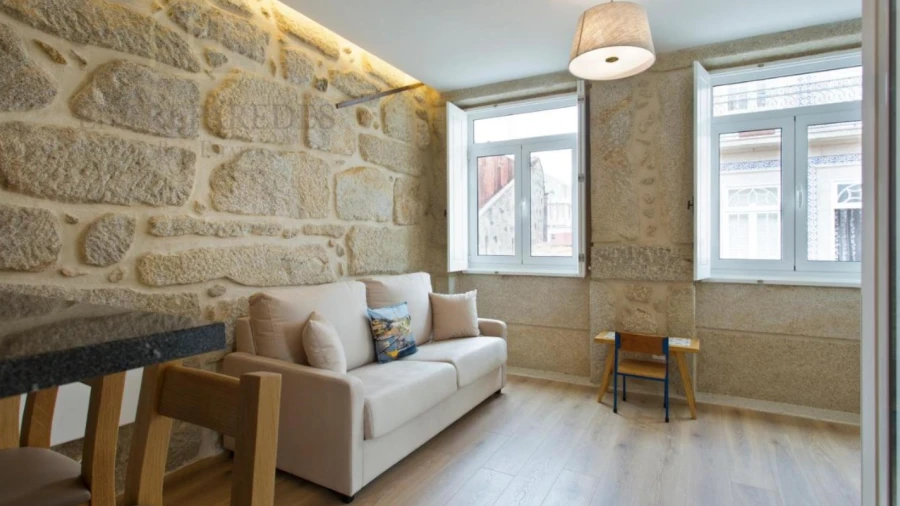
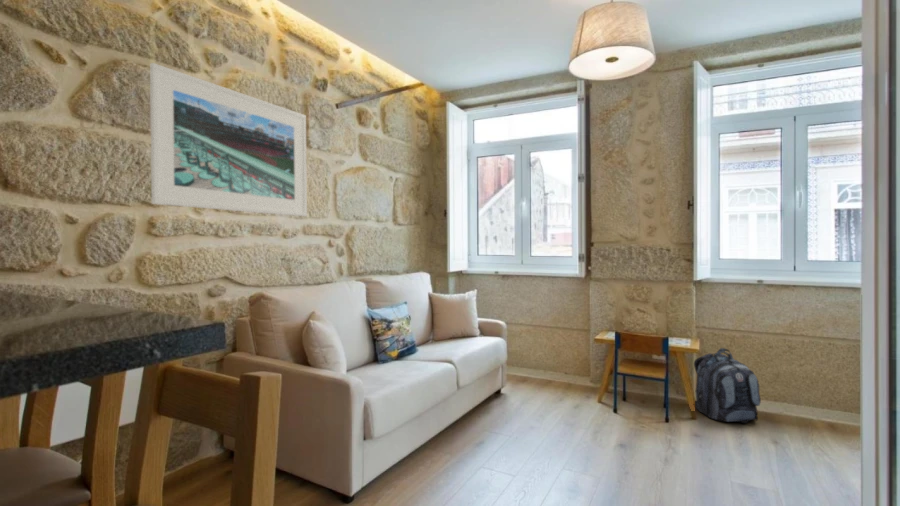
+ backpack (724, 381)
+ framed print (241, 152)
